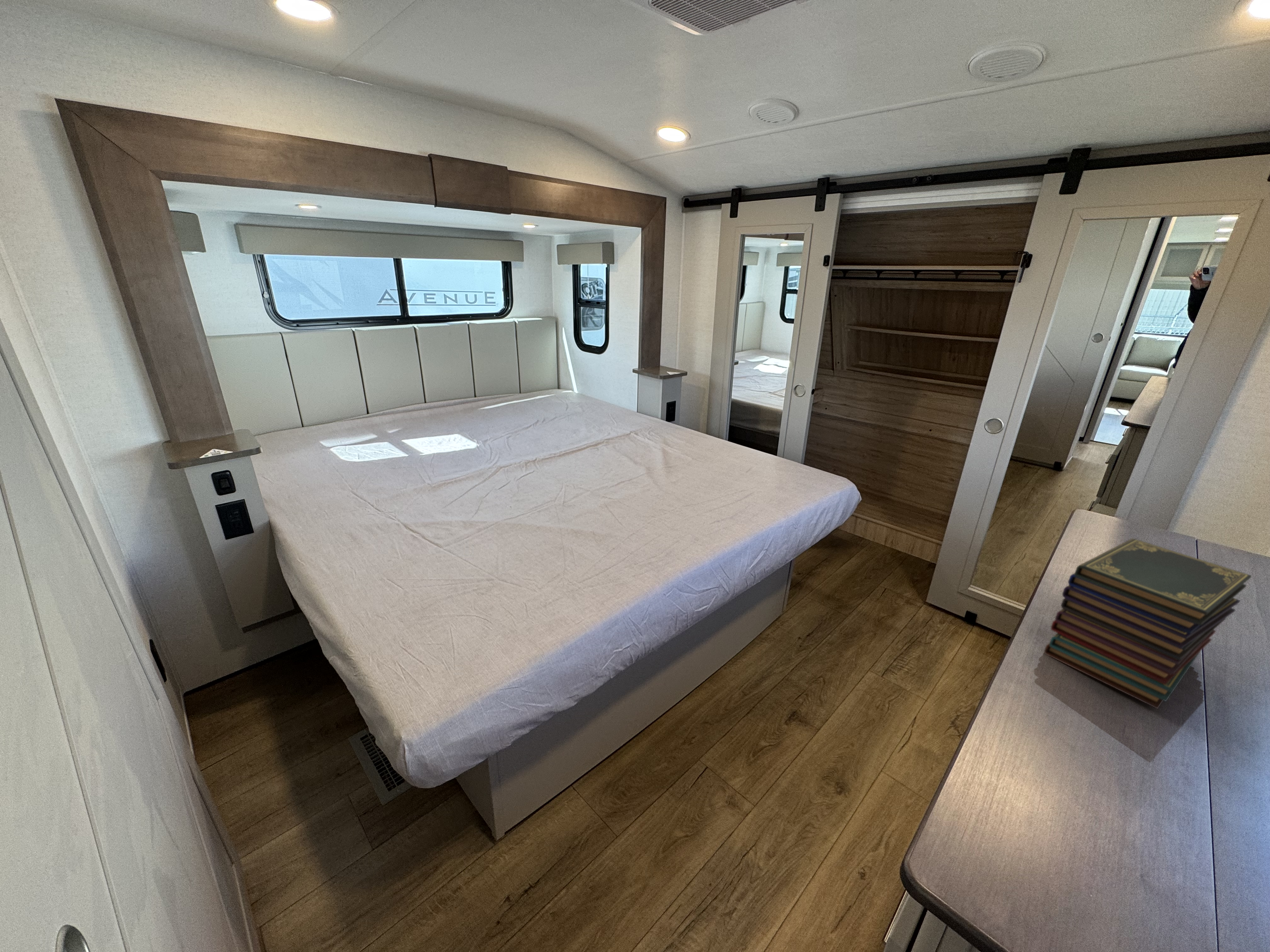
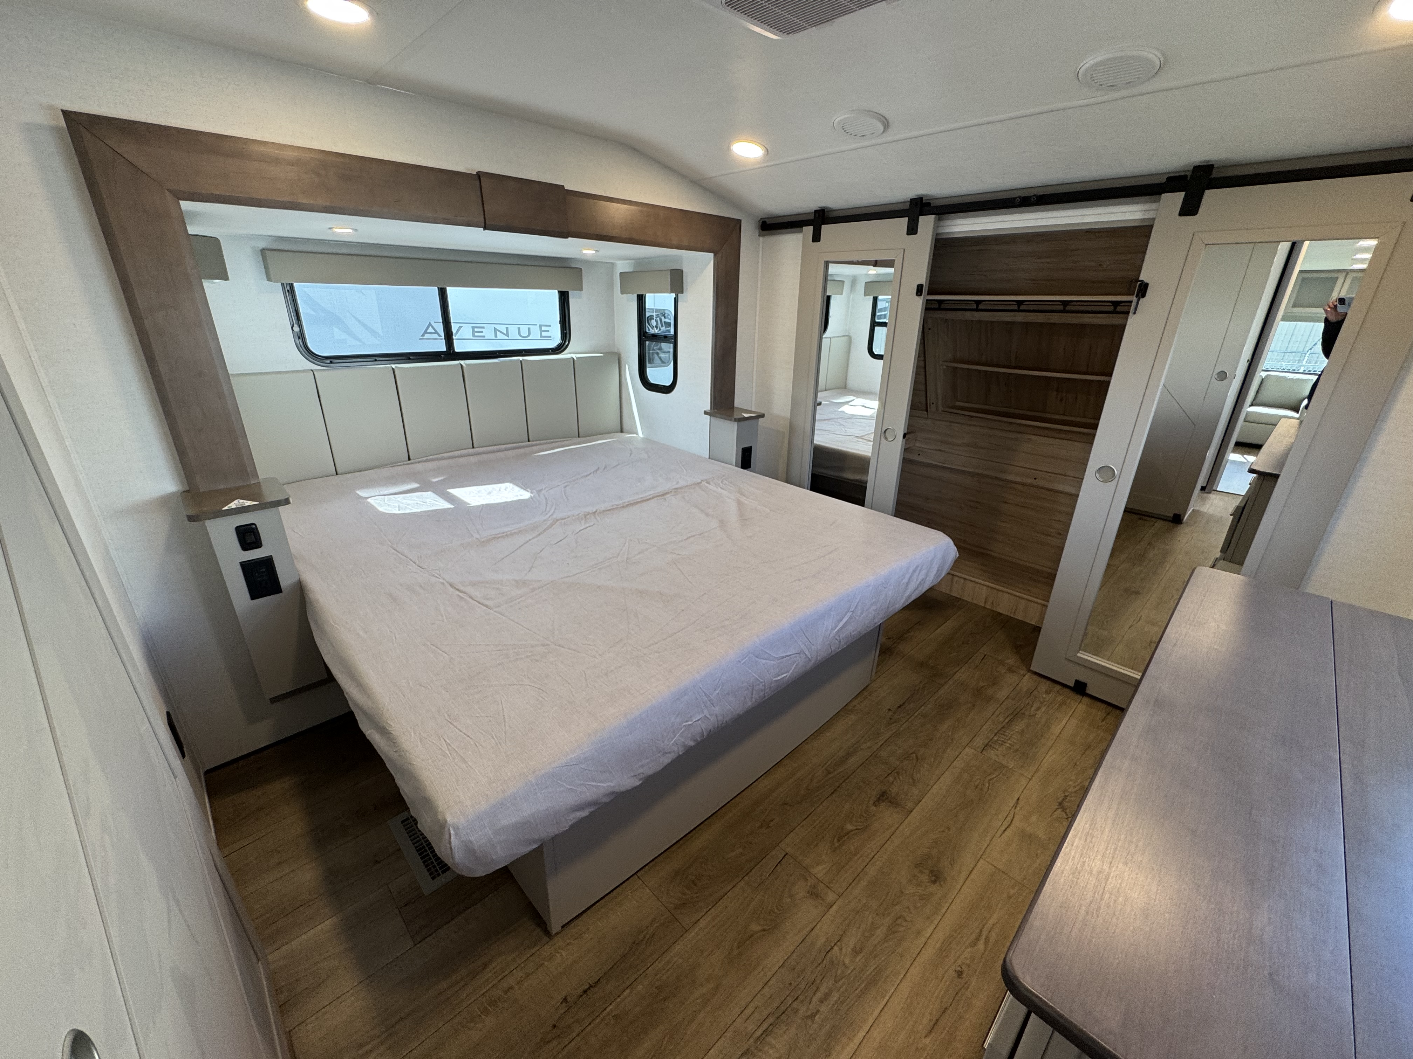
- book stack (1141, 616)
